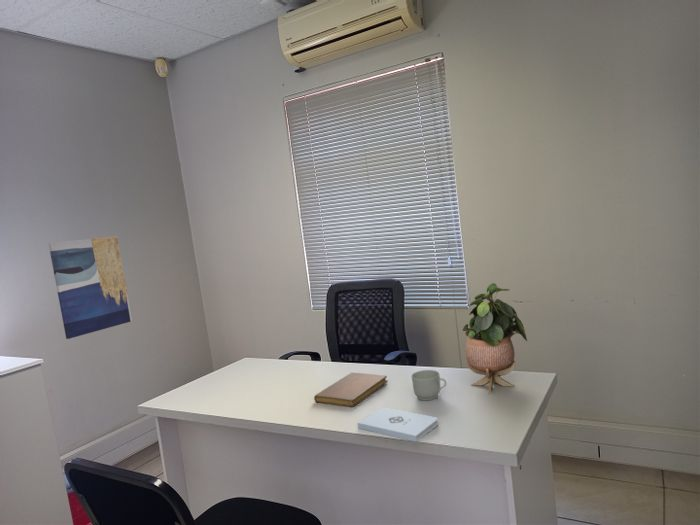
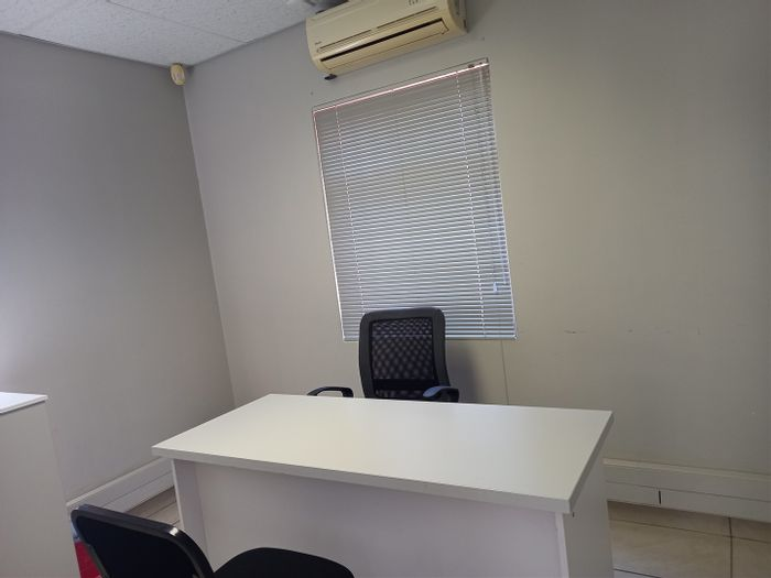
- potted plant (494, 335)
- wall art (93, 284)
- notepad (398, 423)
- mug (430, 385)
- notebook (351, 388)
